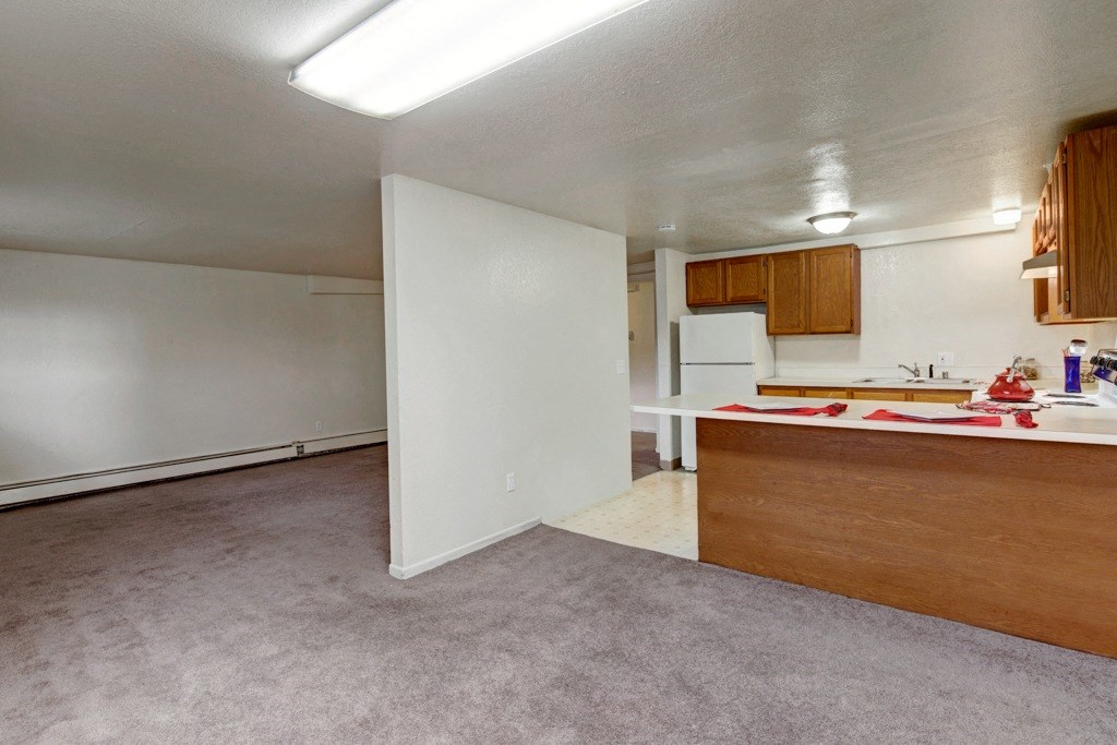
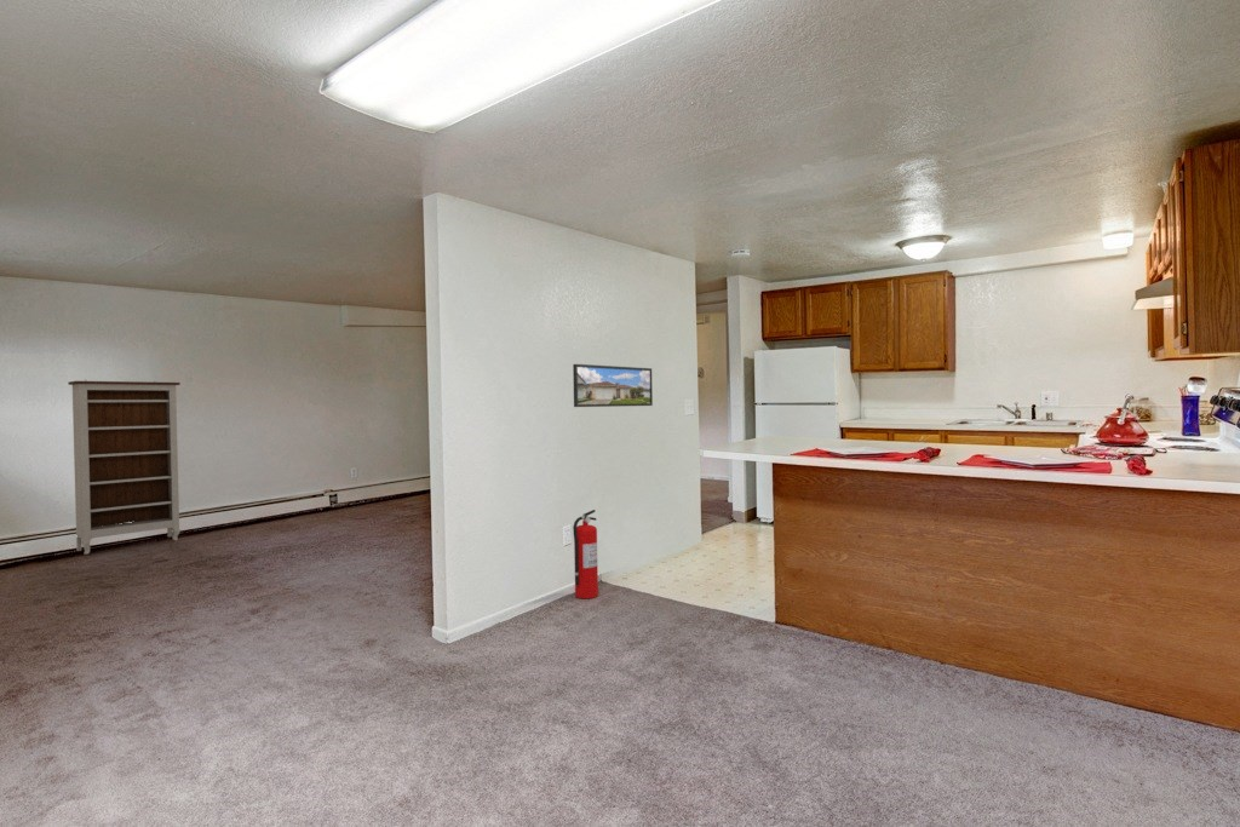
+ fire extinguisher (585, 553)
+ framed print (615, 386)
+ bookshelf (127, 461)
